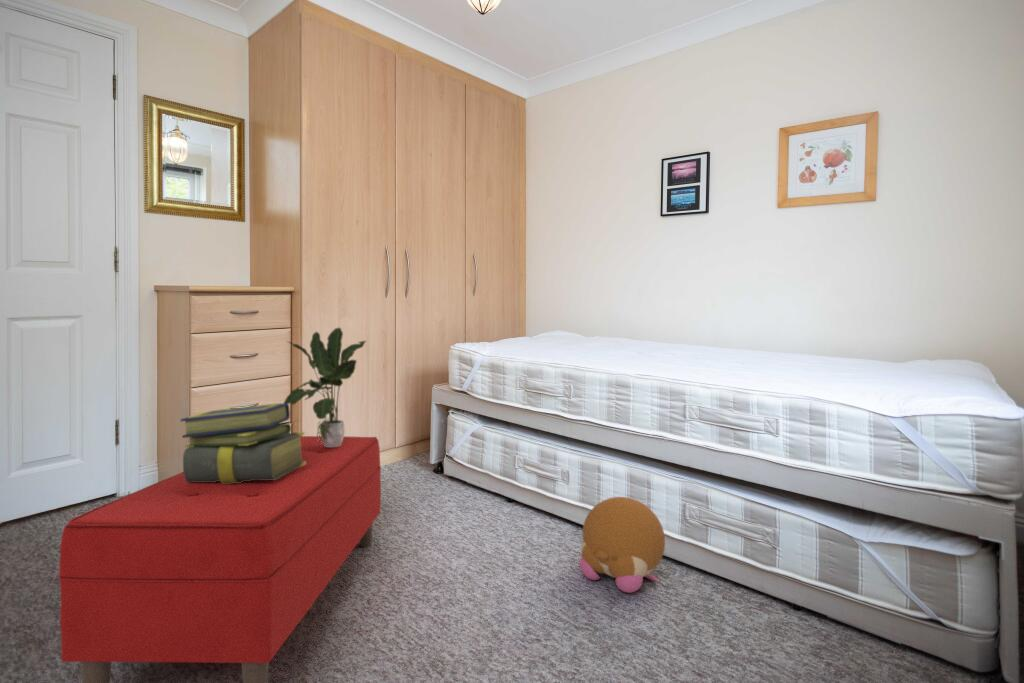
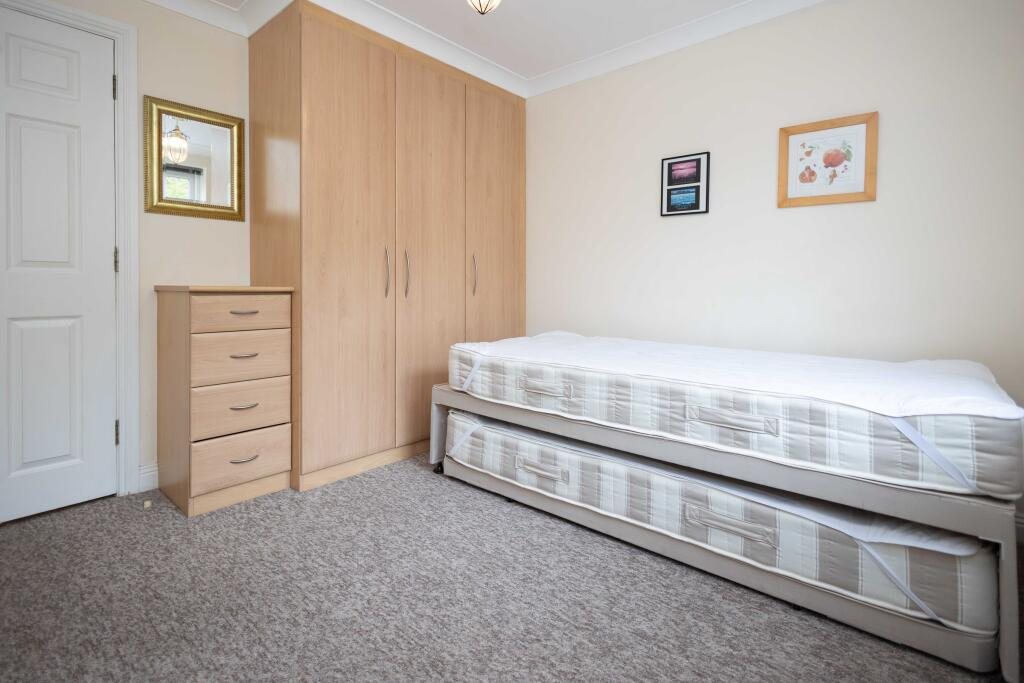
- stack of books (241, 440)
- plush toy (621, 538)
- potted plant (324, 386)
- bench (267, 539)
